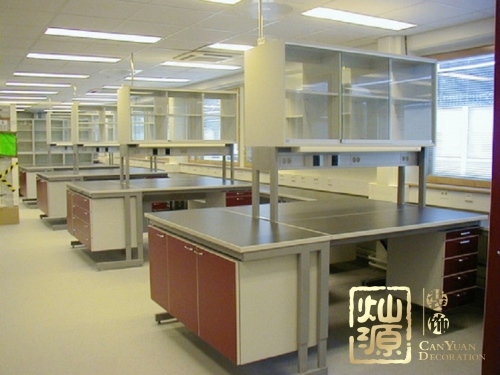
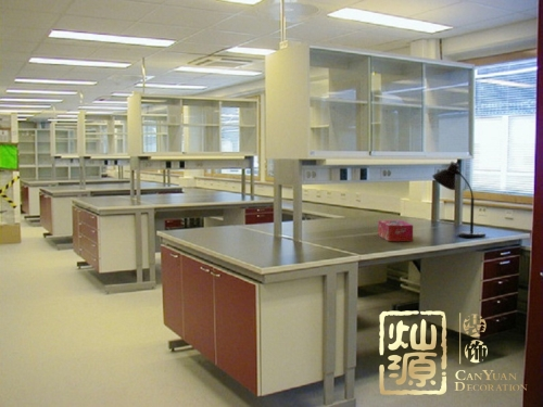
+ desk lamp (455, 189)
+ tissue box (394, 230)
